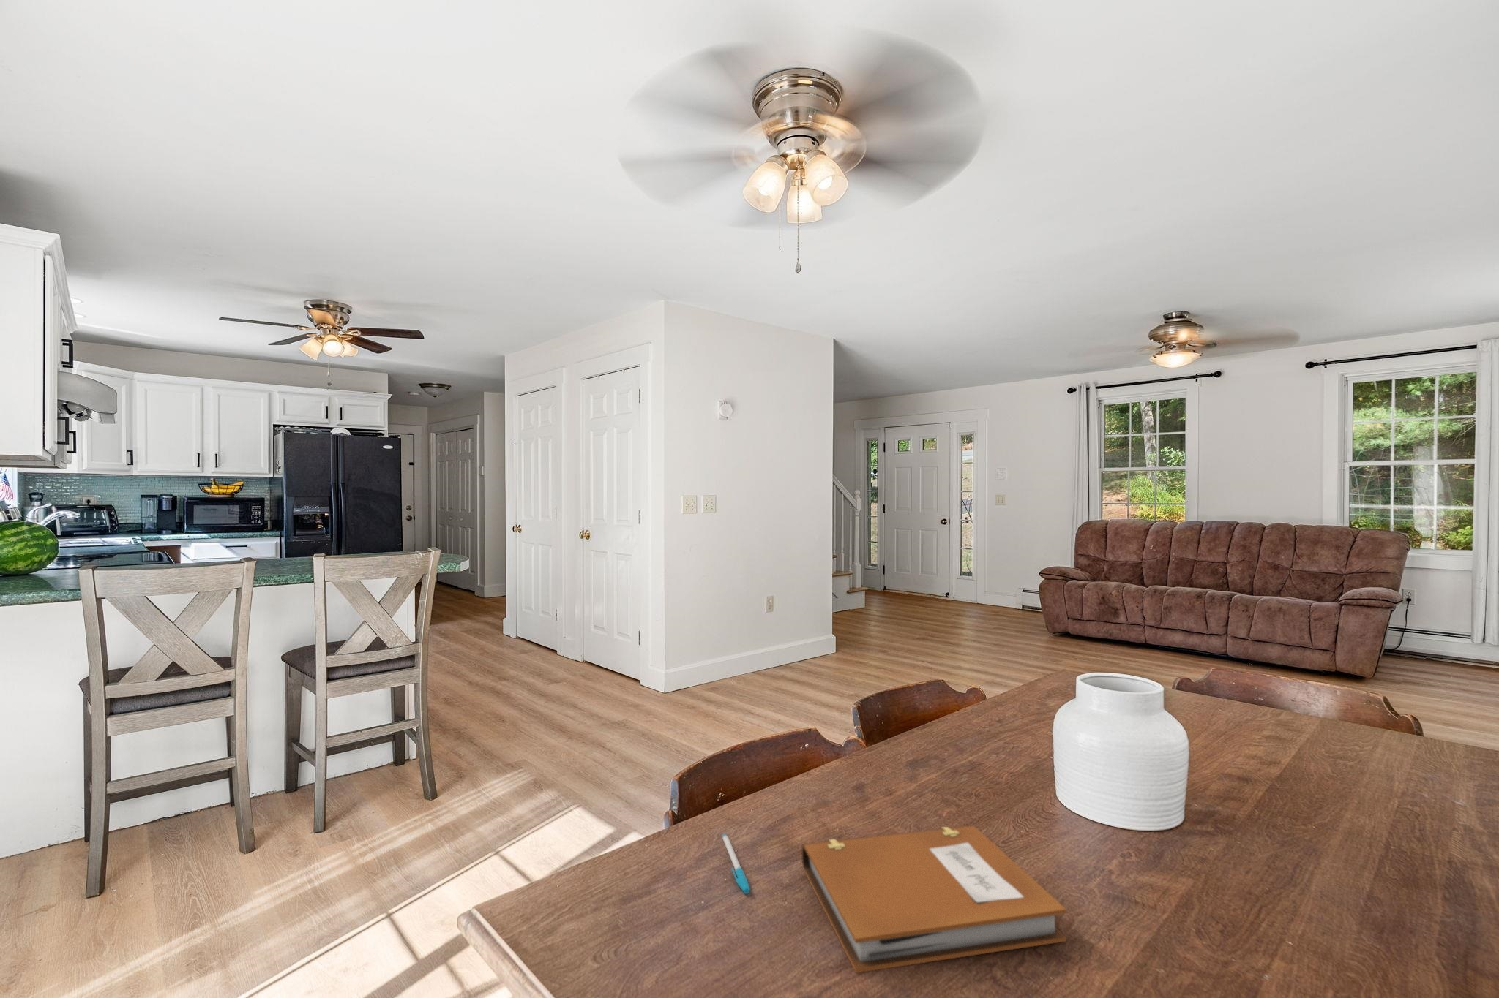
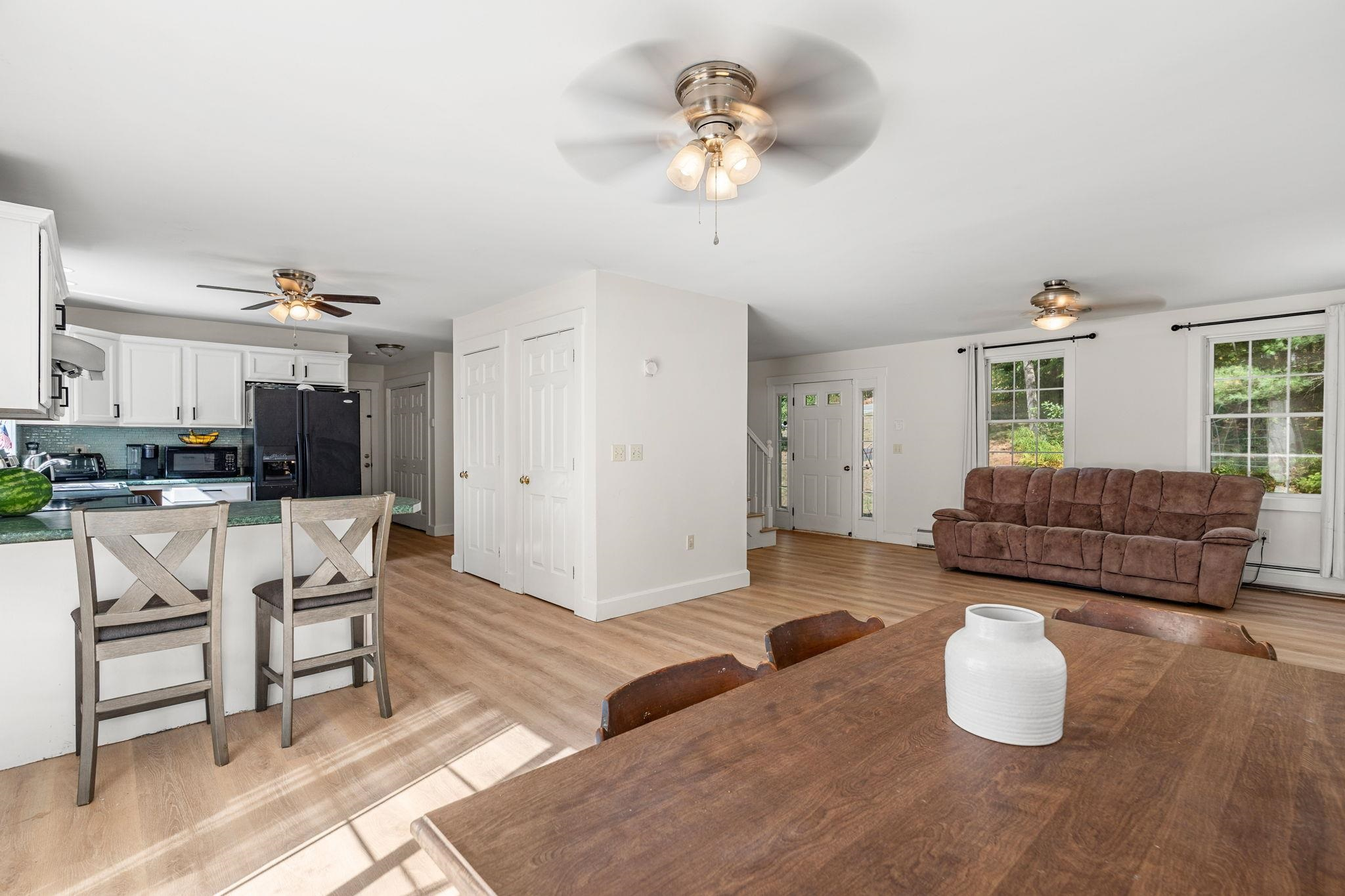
- pen (733, 861)
- notebook (926, 884)
